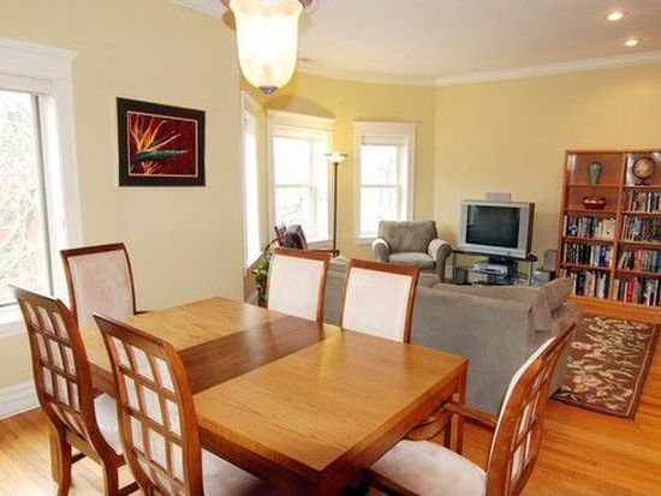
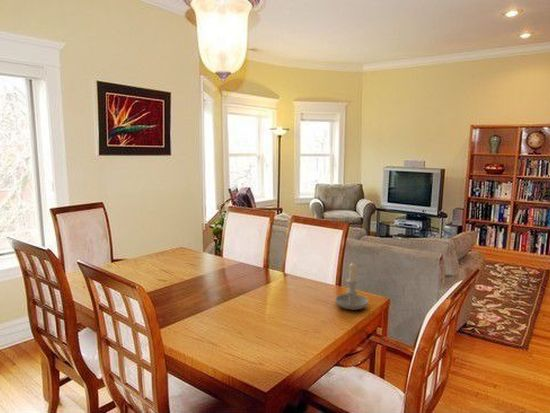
+ candle (352, 284)
